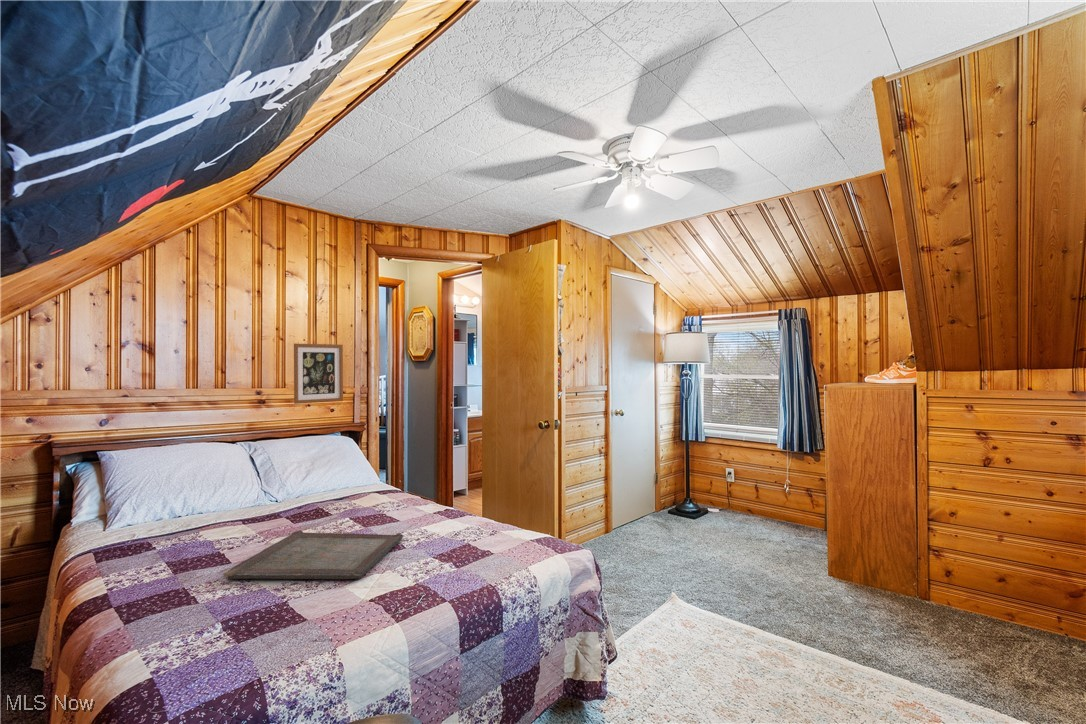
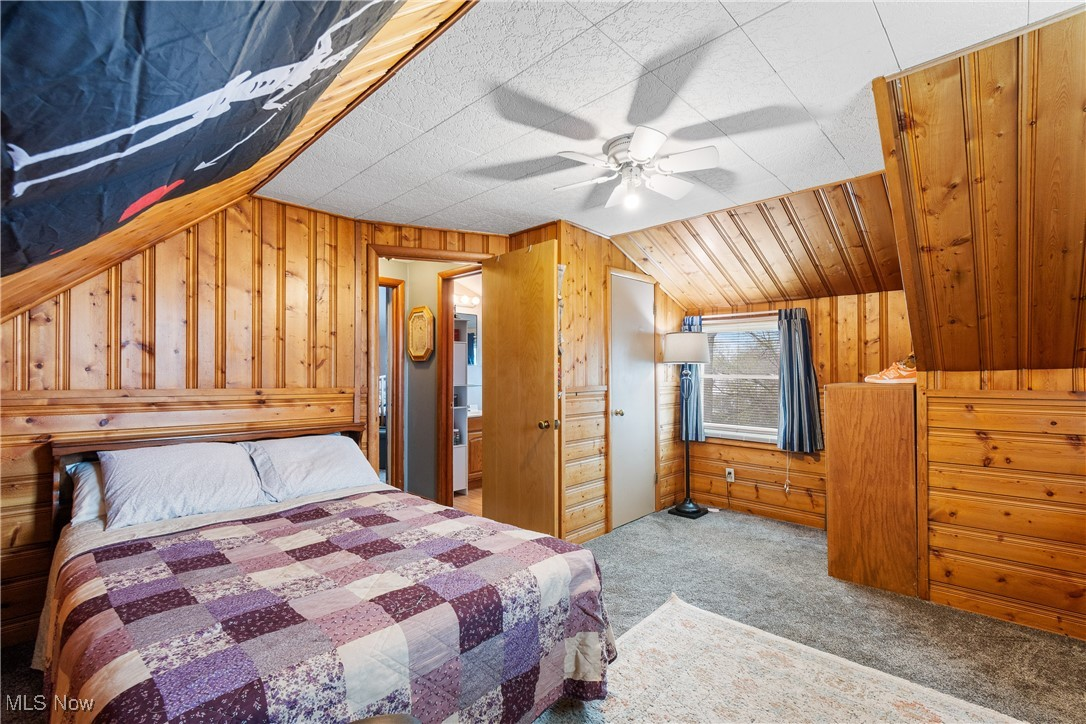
- wall art (319, 373)
- serving tray (322, 553)
